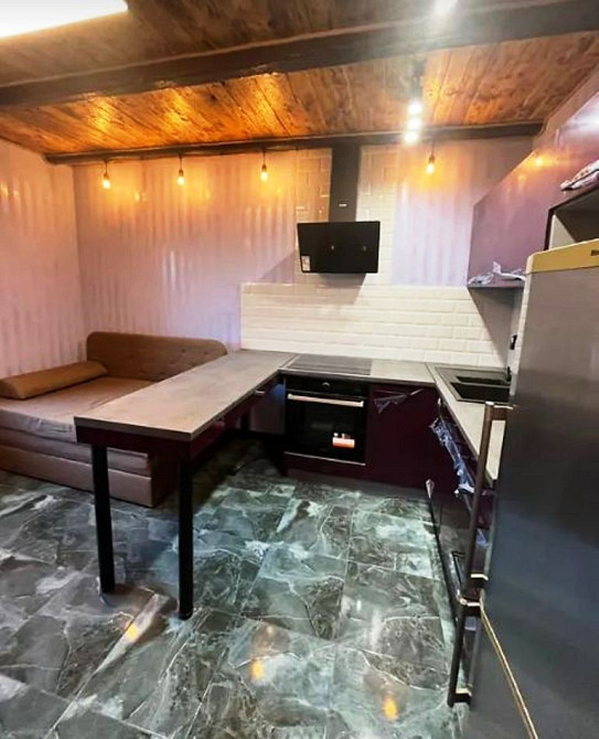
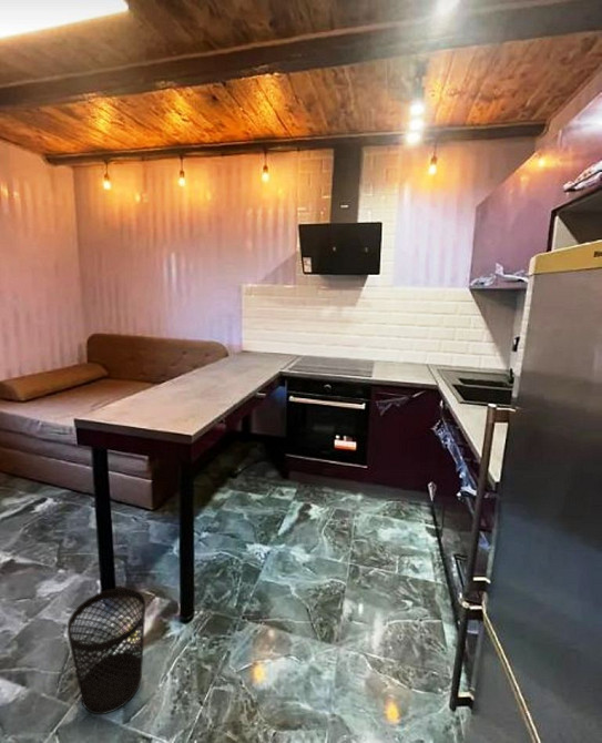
+ wastebasket (109, 650)
